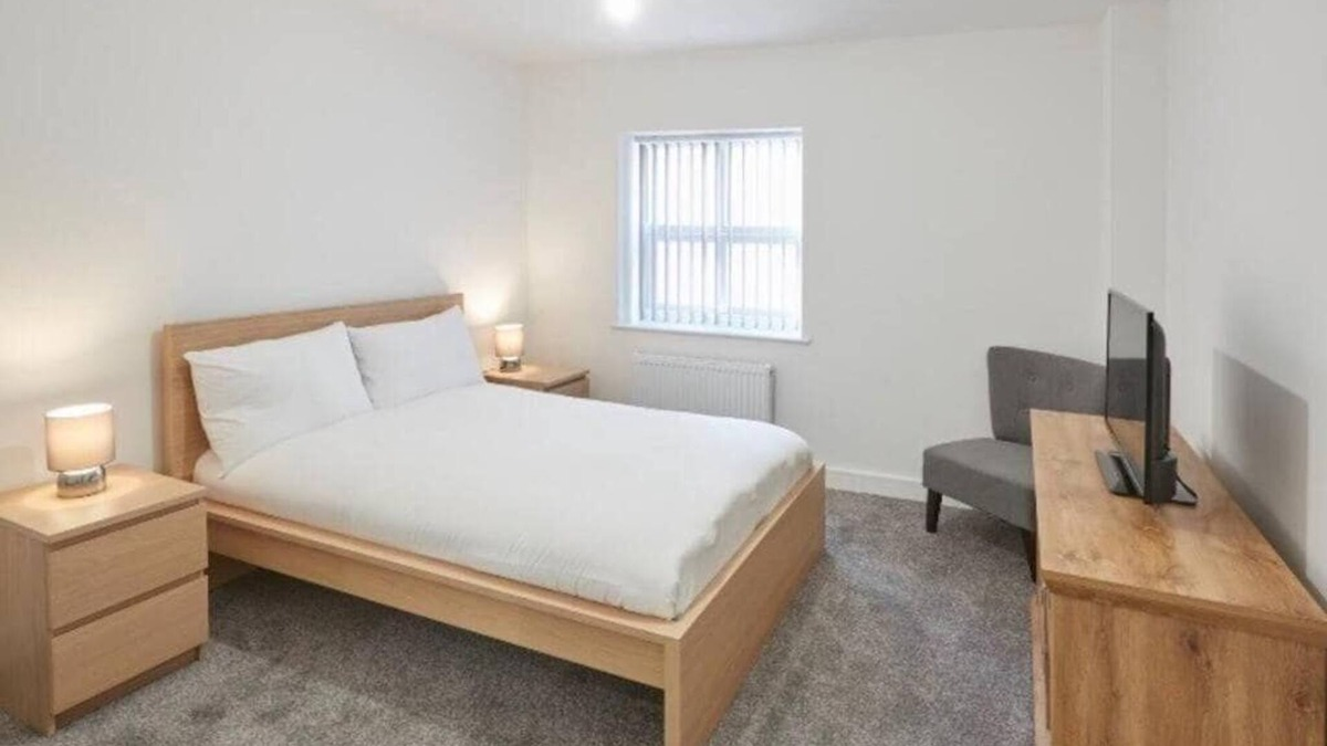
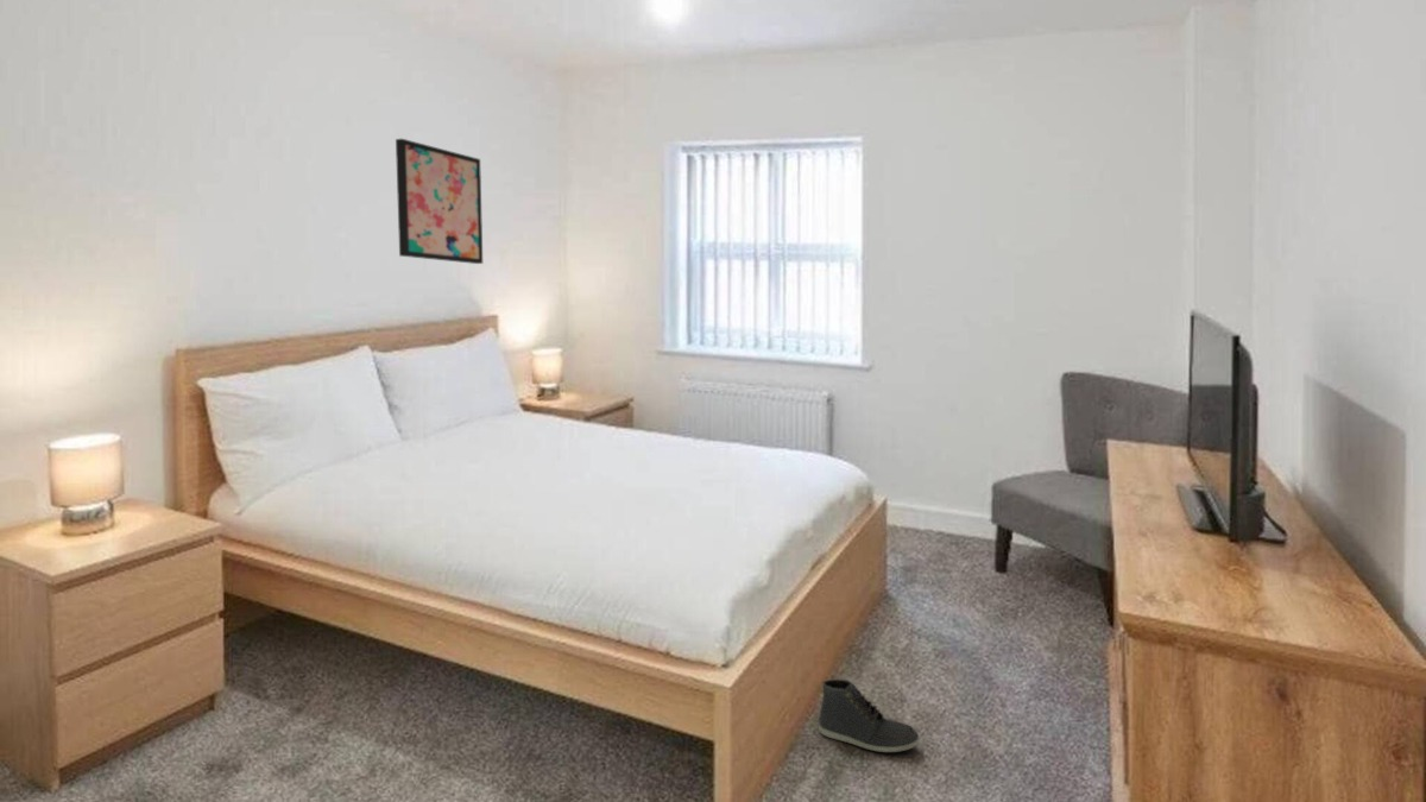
+ wall art (441, 204)
+ sneaker (866, 714)
